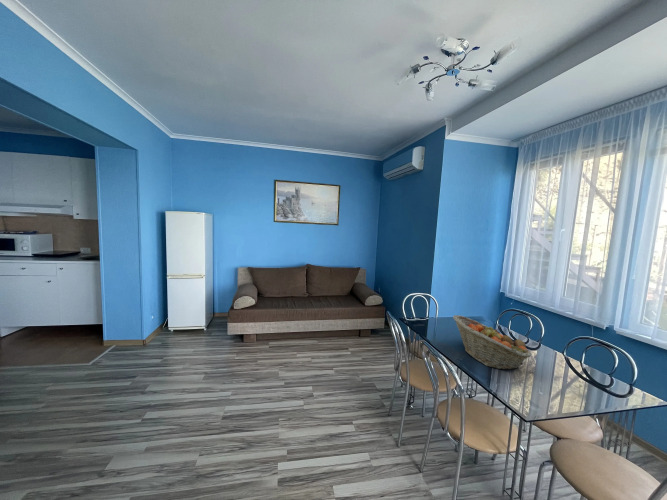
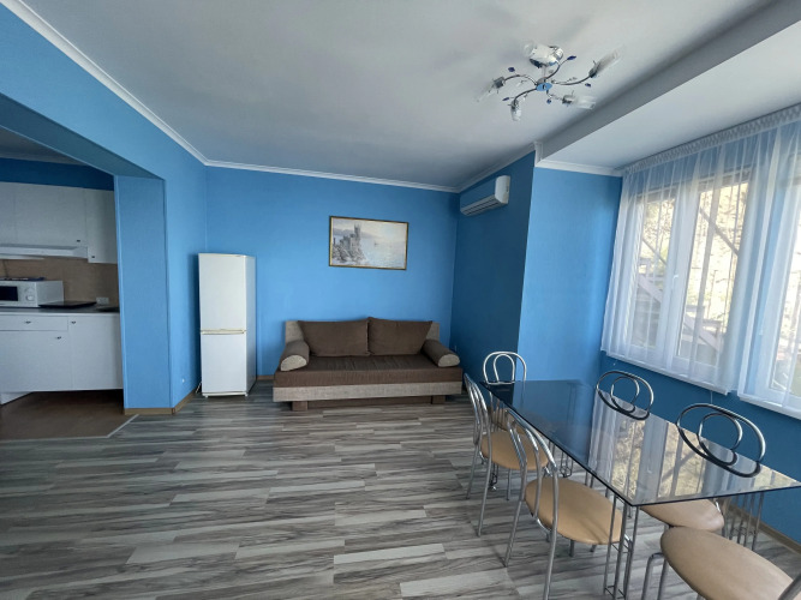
- fruit basket (488, 339)
